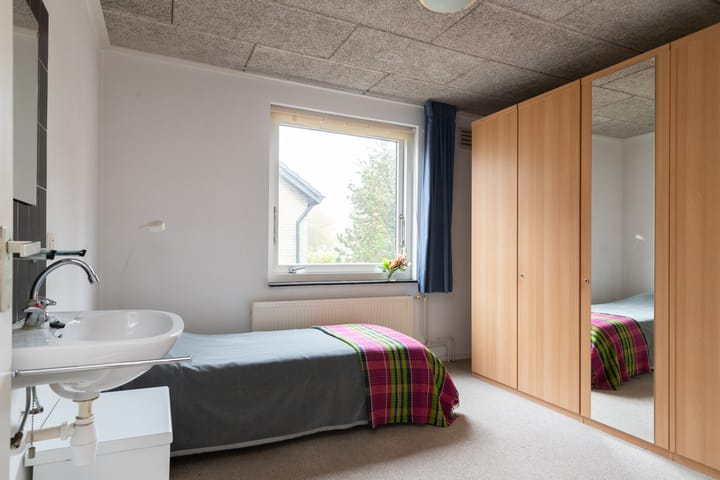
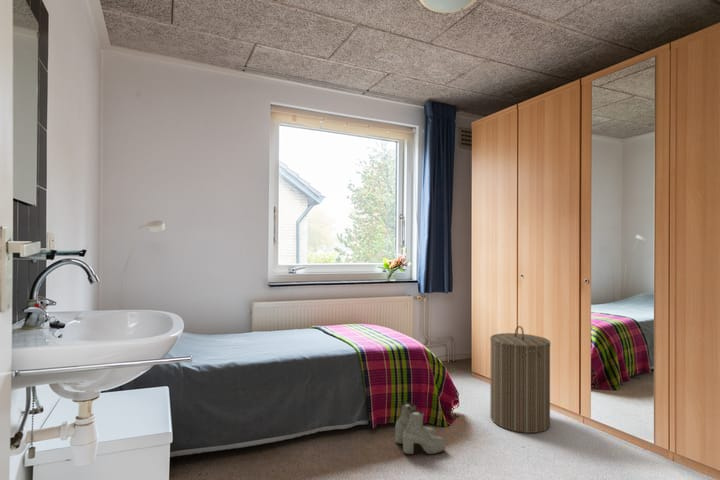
+ boots (419, 426)
+ laundry hamper (519, 373)
